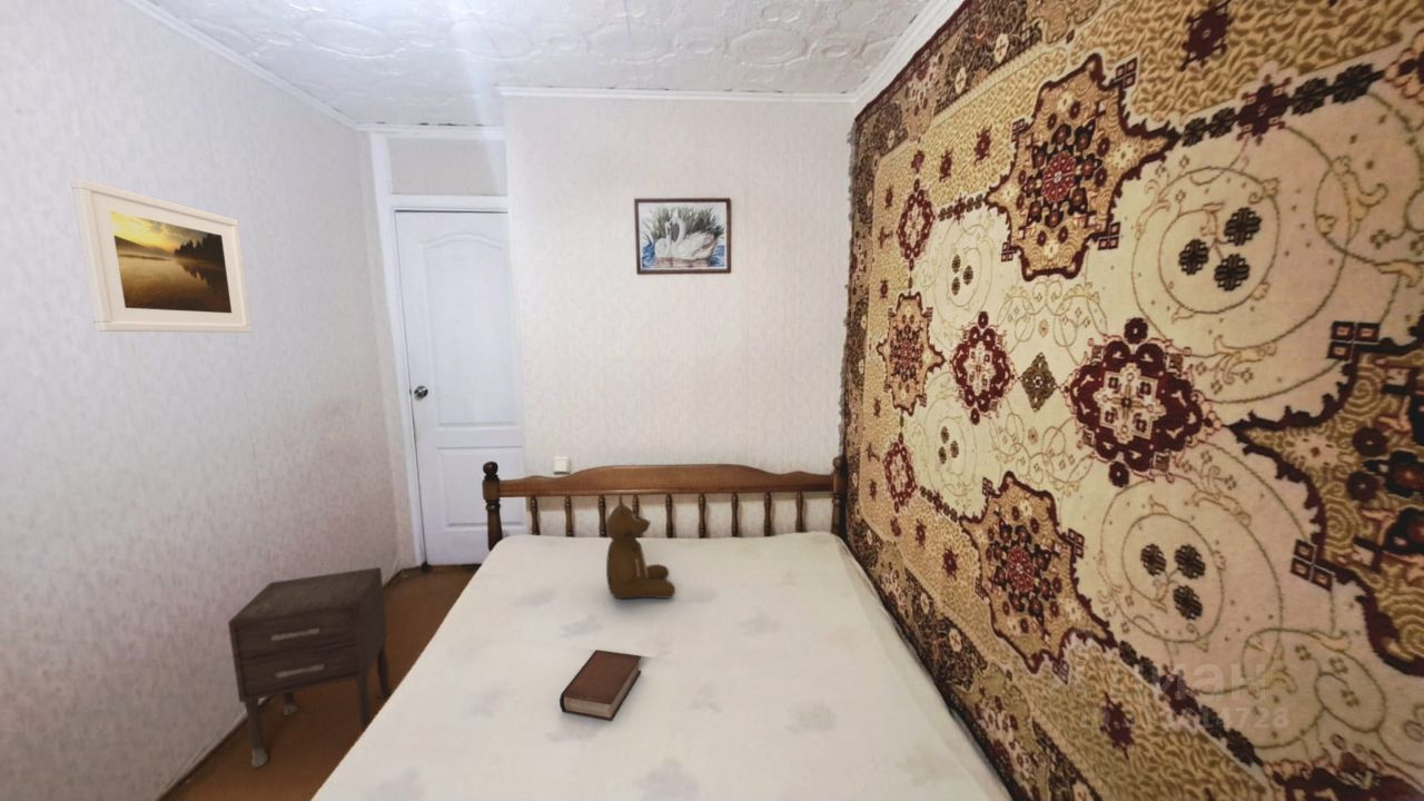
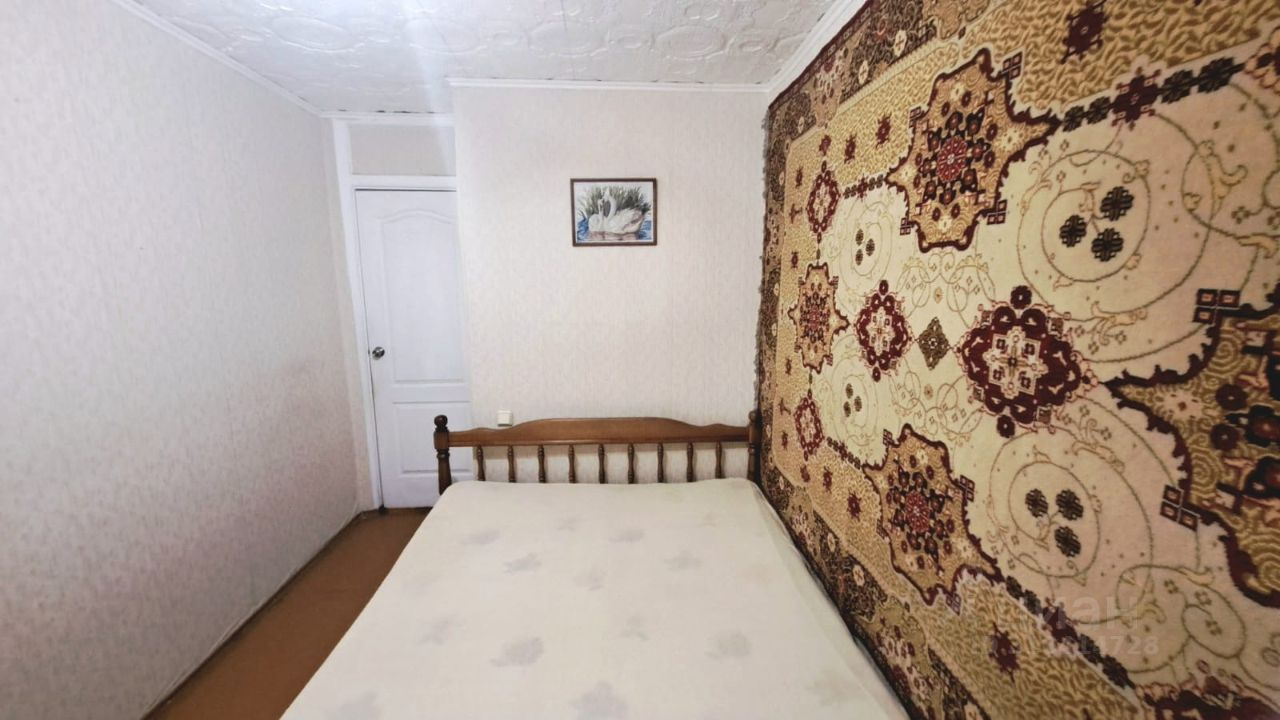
- book (602, 682)
- nightstand (319, 661)
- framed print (176, 267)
- teddy bear (639, 545)
